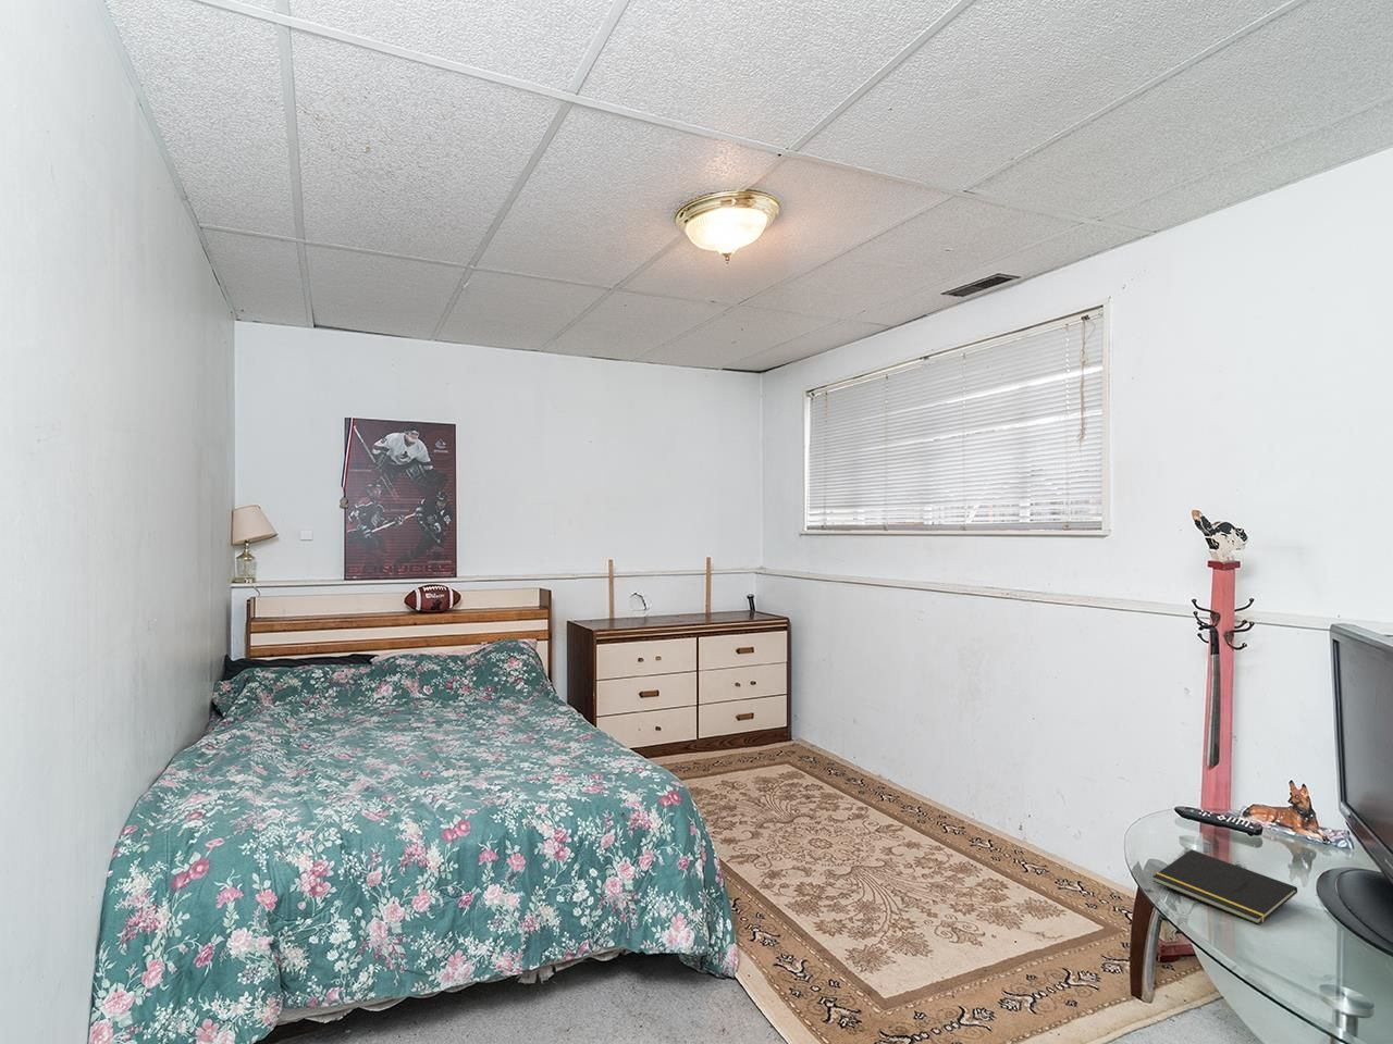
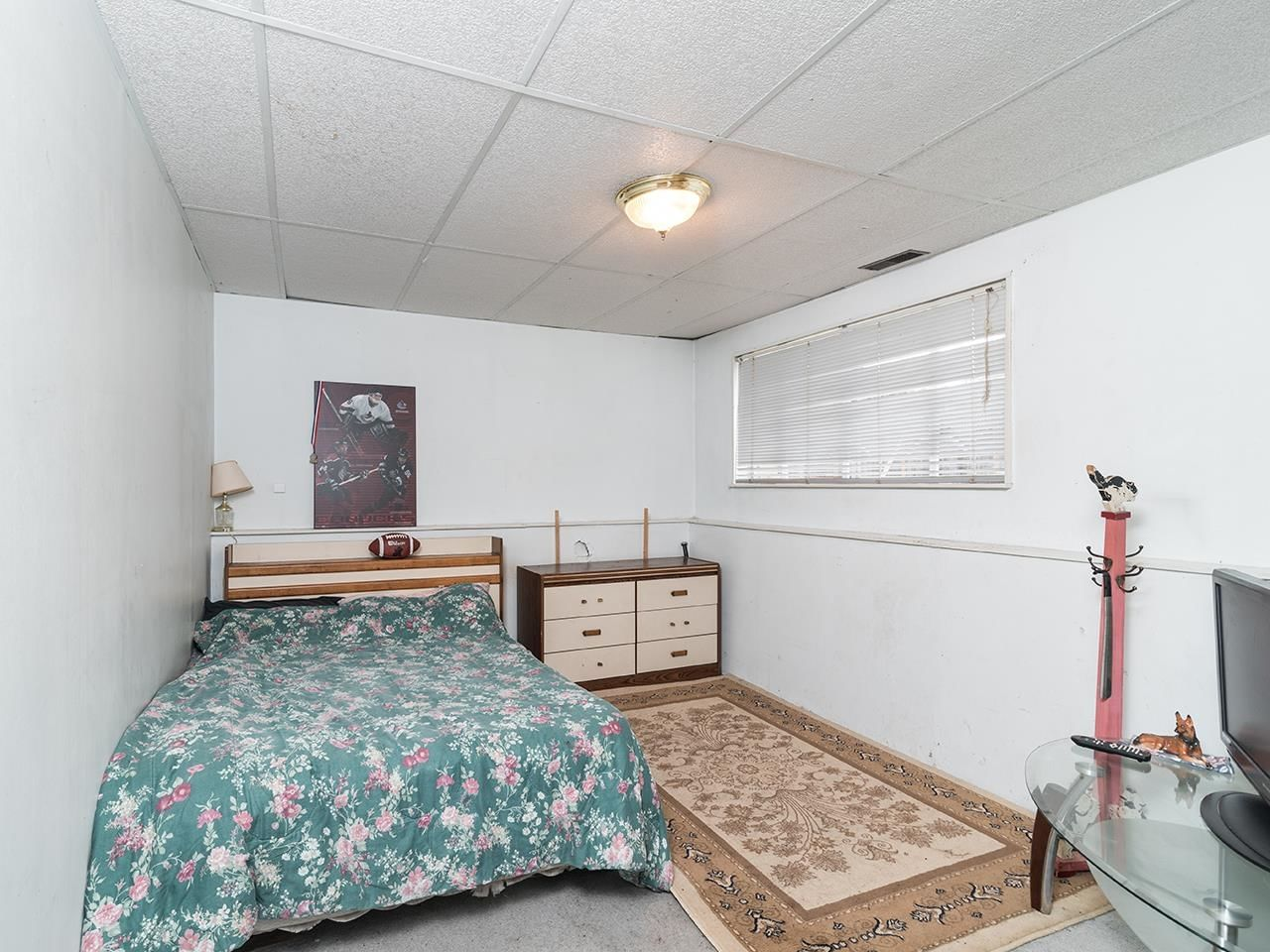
- notepad (1222, 884)
